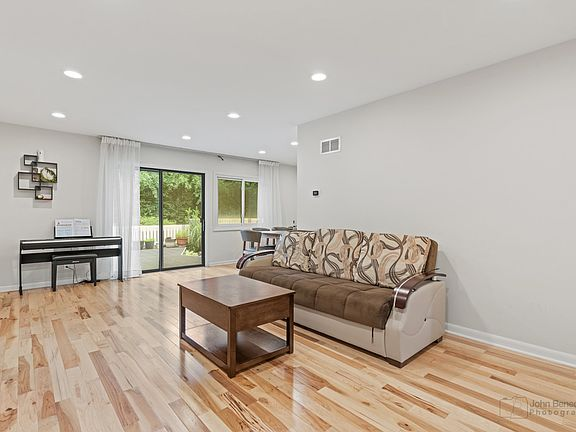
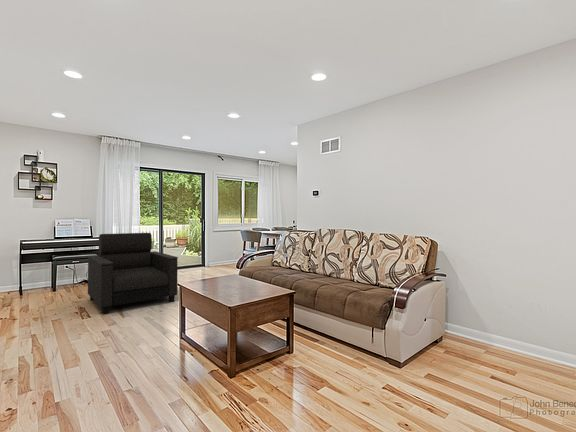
+ armchair (132, 267)
